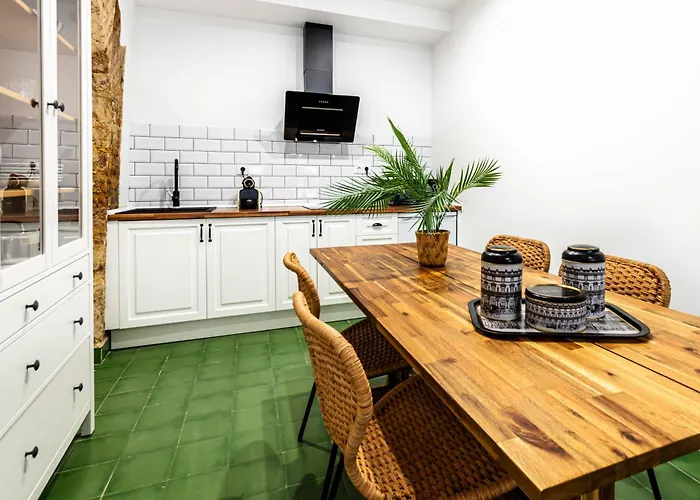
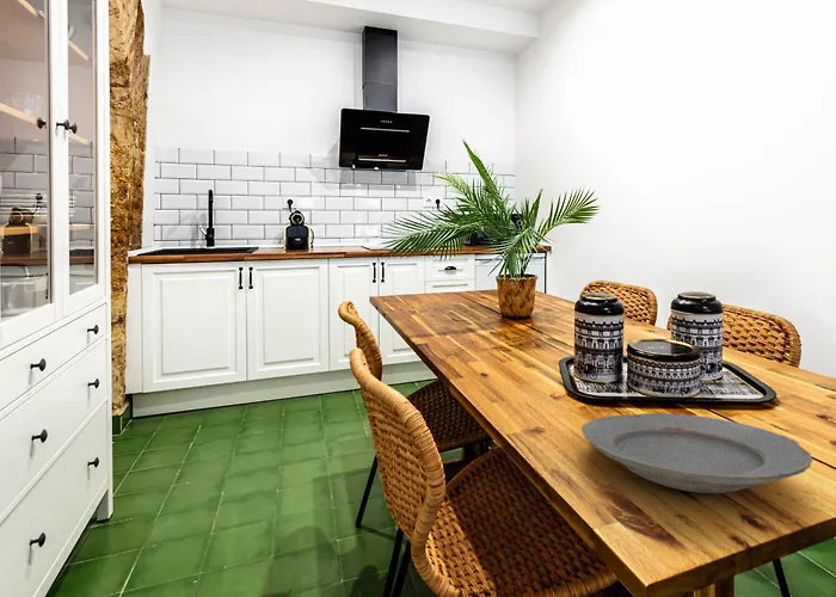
+ plate (683, 454)
